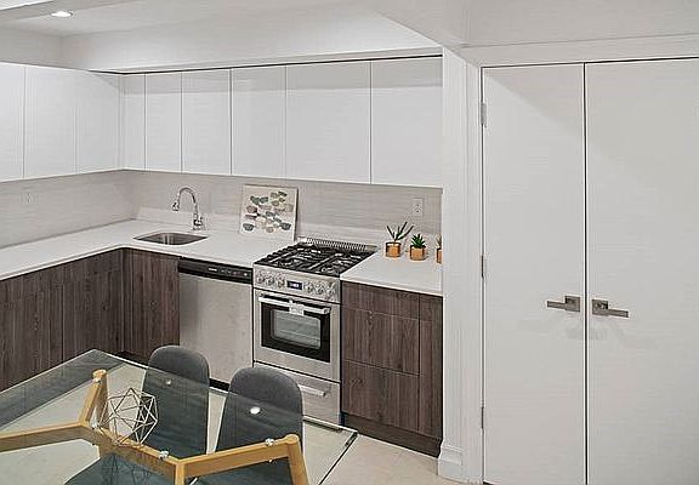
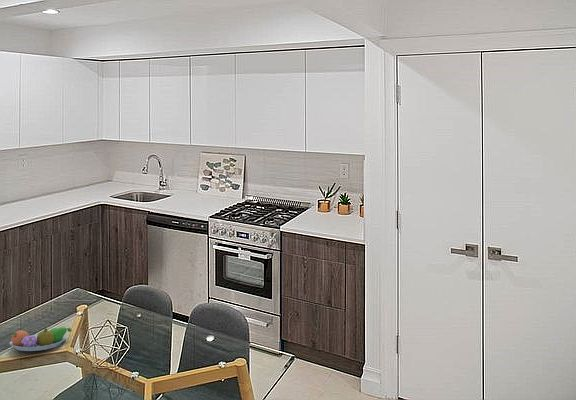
+ fruit bowl (40, 335)
